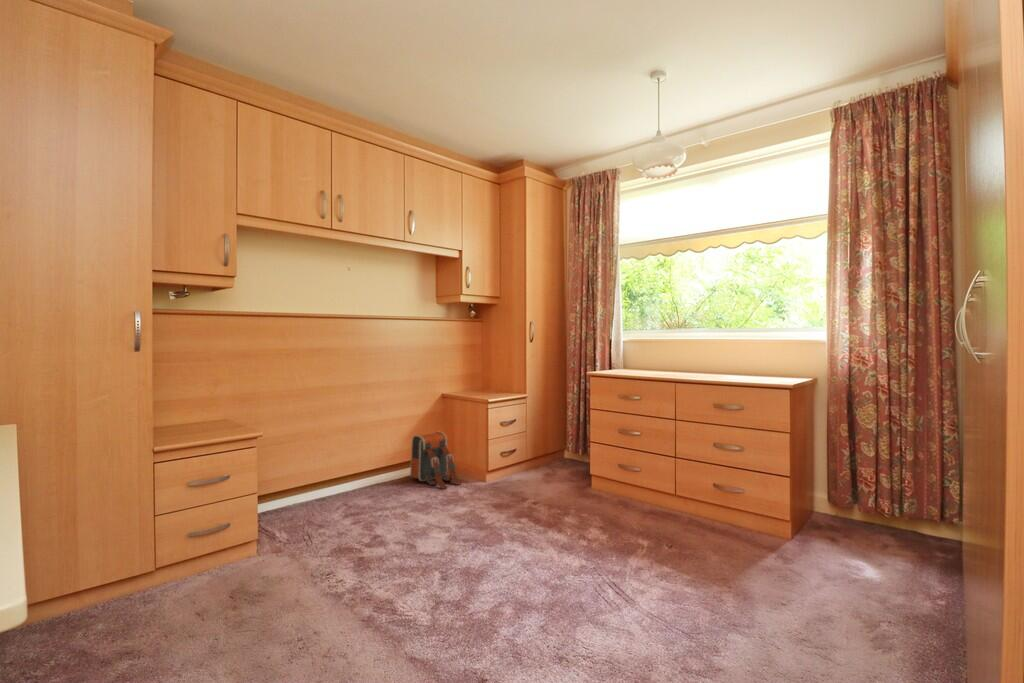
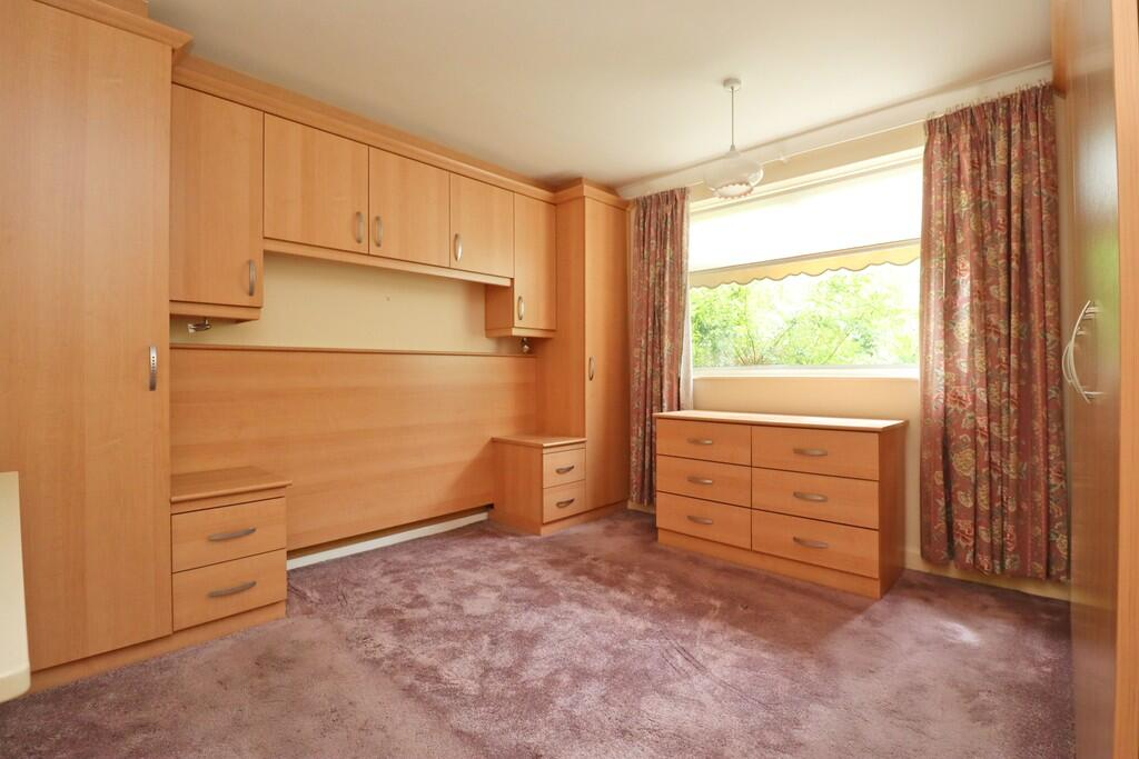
- backpack (432, 457)
